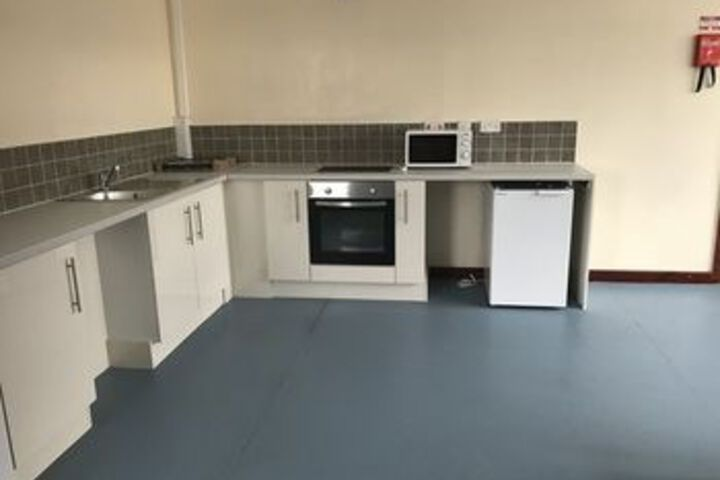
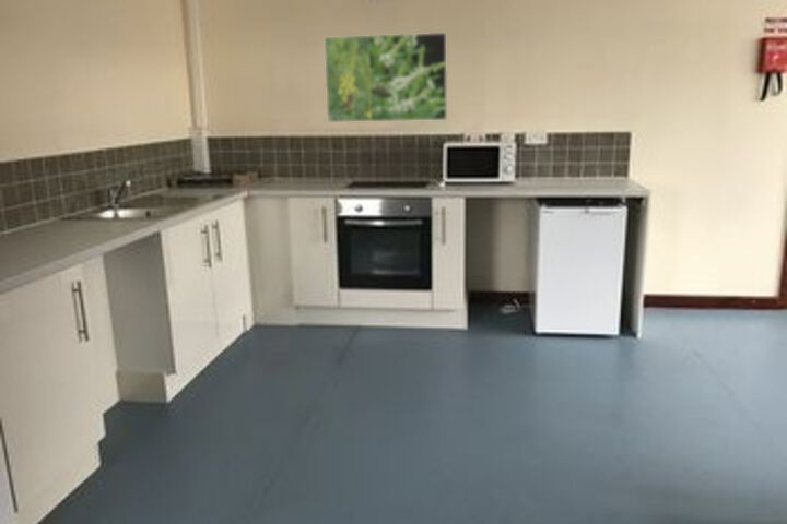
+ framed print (385, 79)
